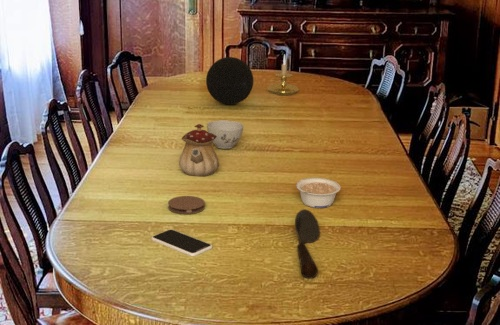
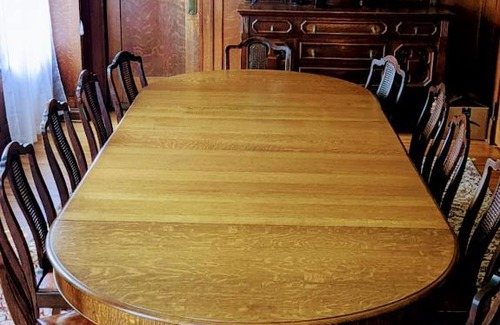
- teacup (224, 134)
- teapot (199, 146)
- spoon (310, 240)
- legume (318, 193)
- coaster (186, 204)
- decorative ball (229, 80)
- candle holder (284, 73)
- smartphone (181, 242)
